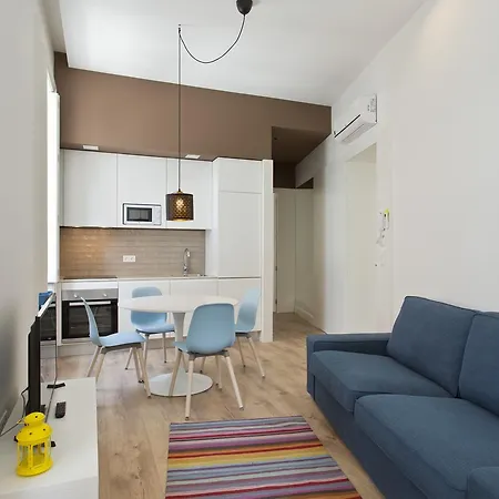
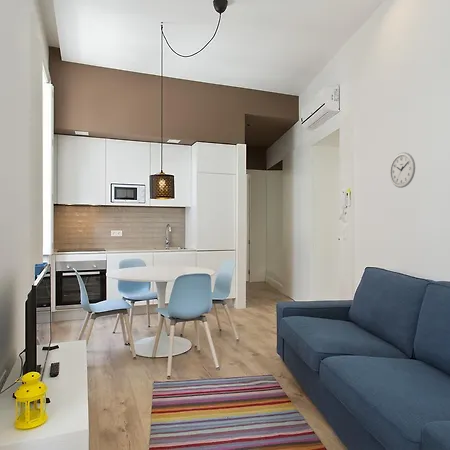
+ wall clock (401, 170)
